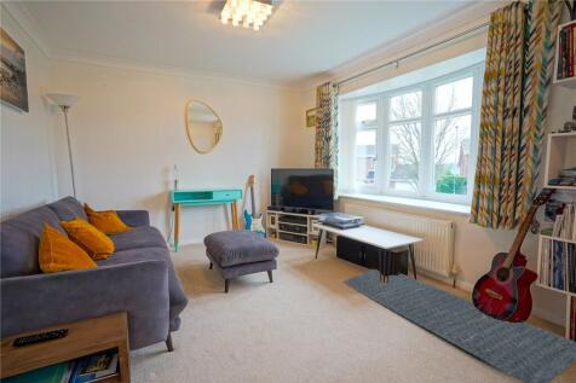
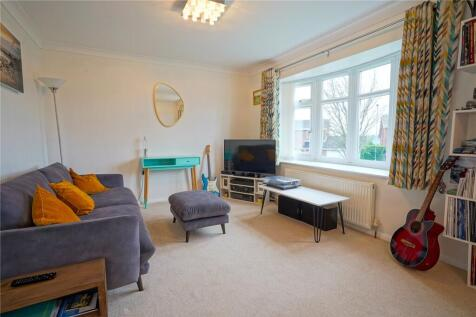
- rug (393, 288)
